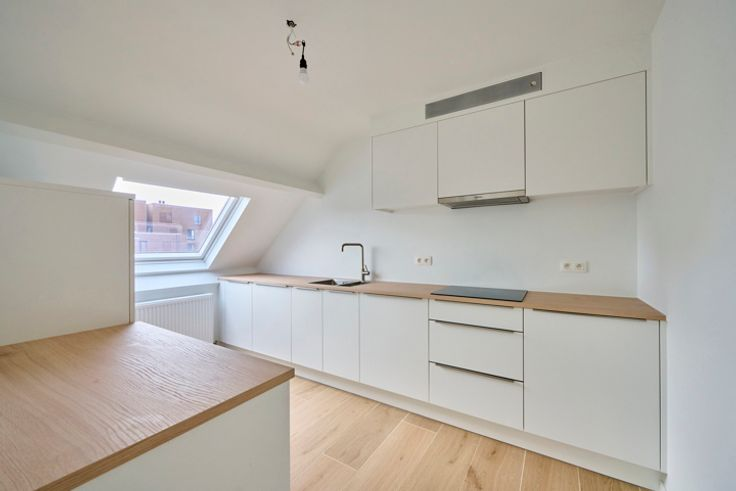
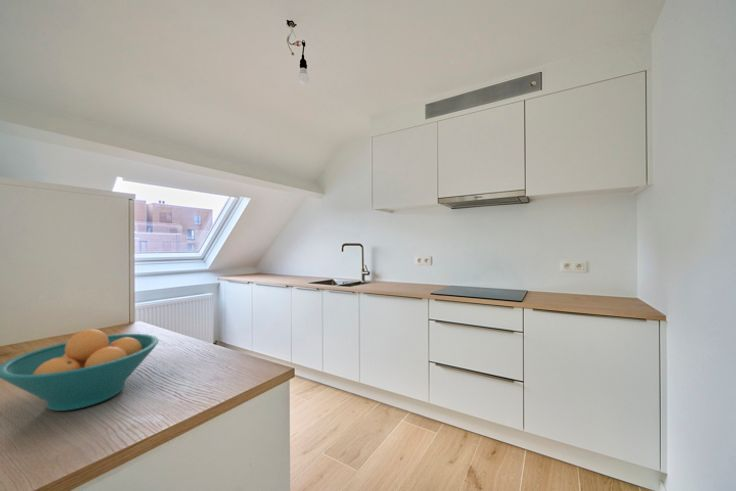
+ fruit bowl (88, 363)
